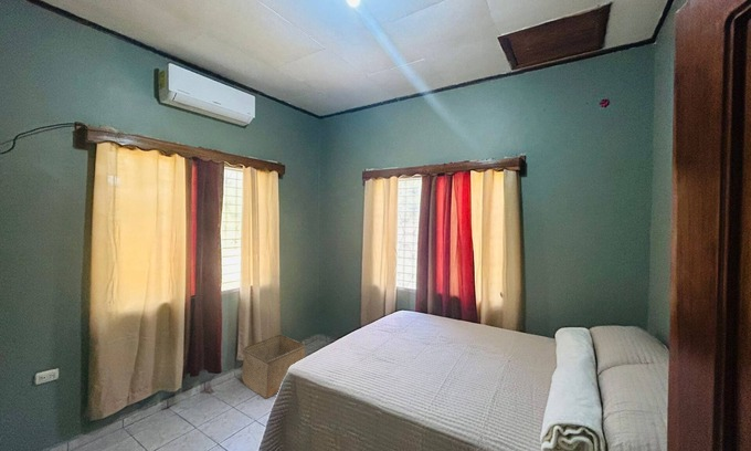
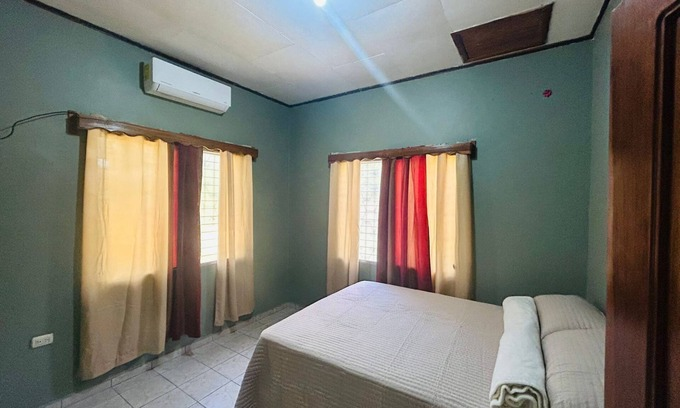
- storage bin (274, 363)
